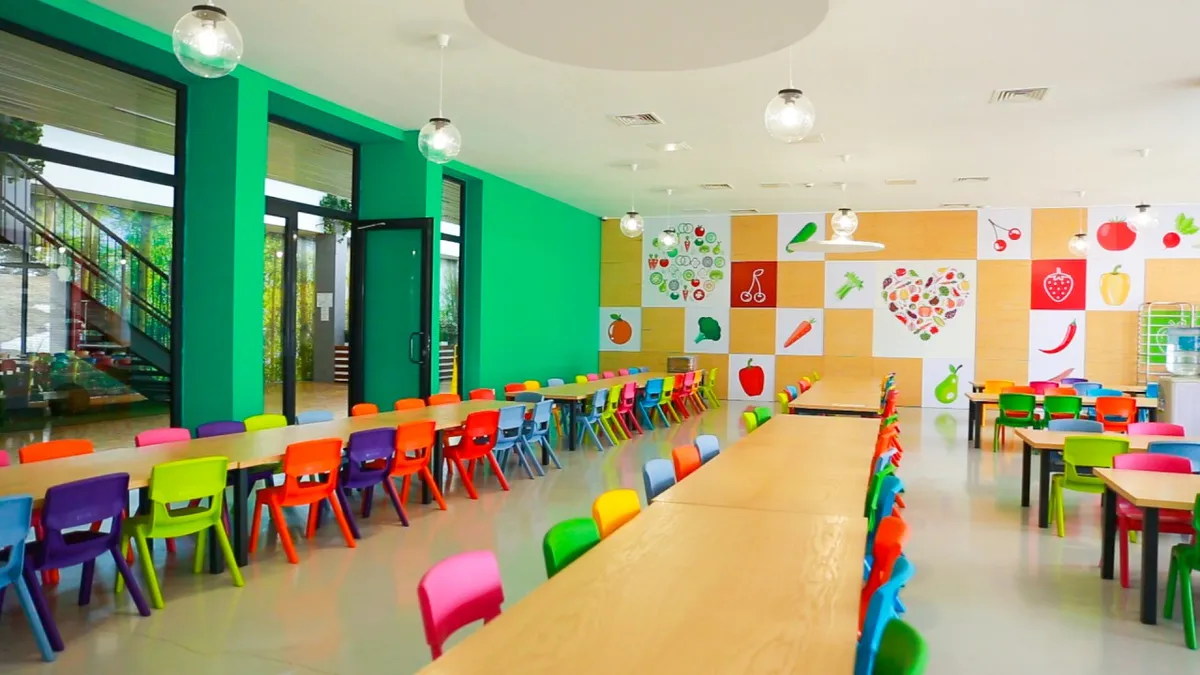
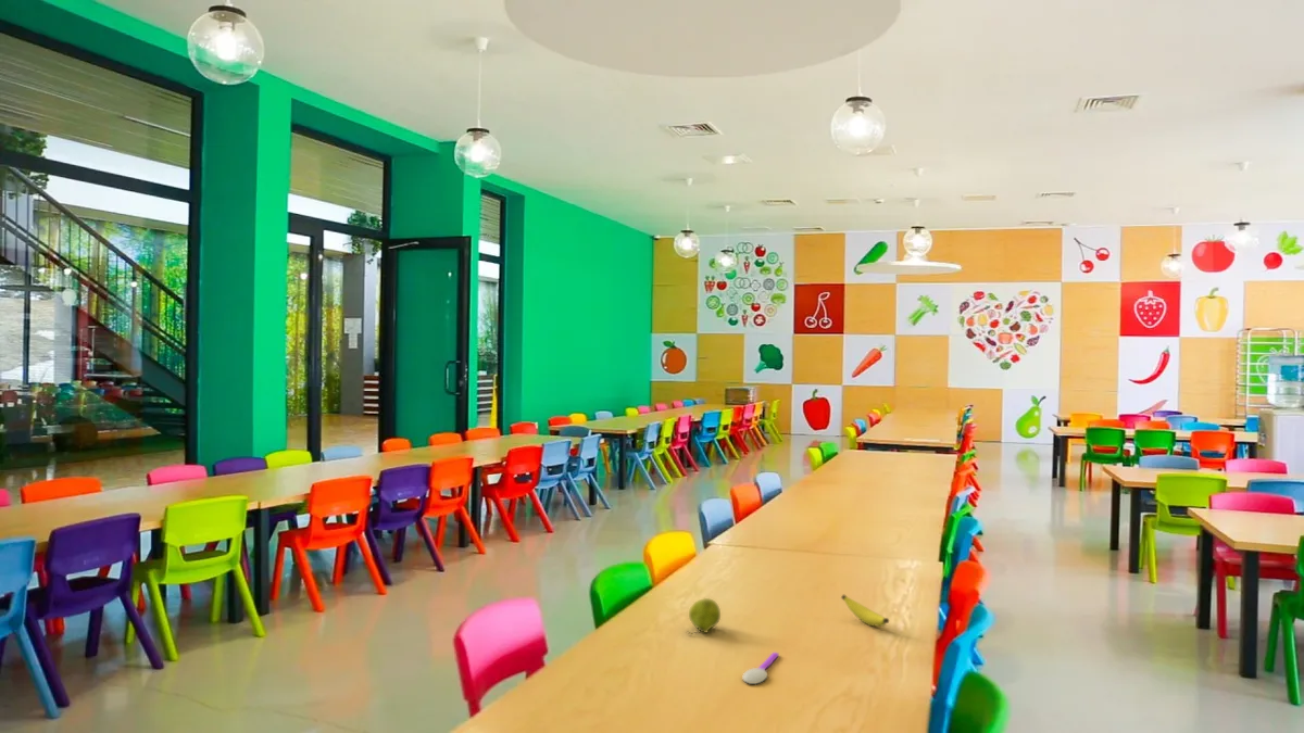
+ banana (867, 612)
+ spoon (763, 666)
+ fruit (702, 615)
